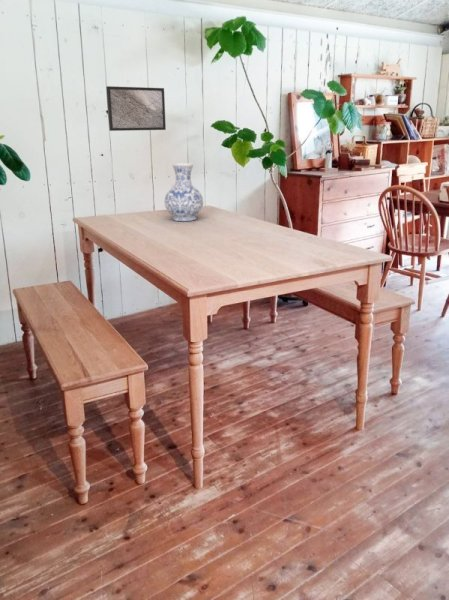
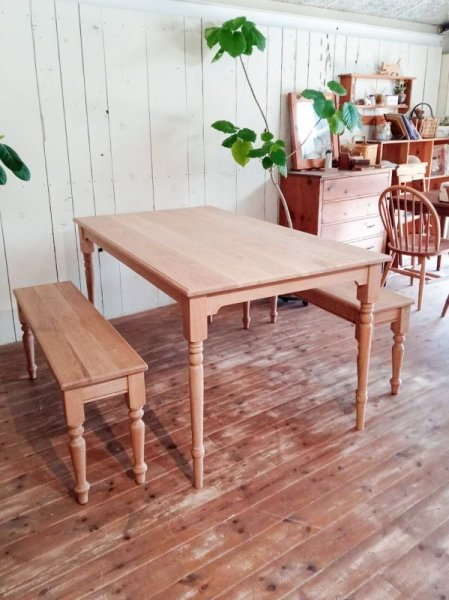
- vase (183, 192)
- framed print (137, 109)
